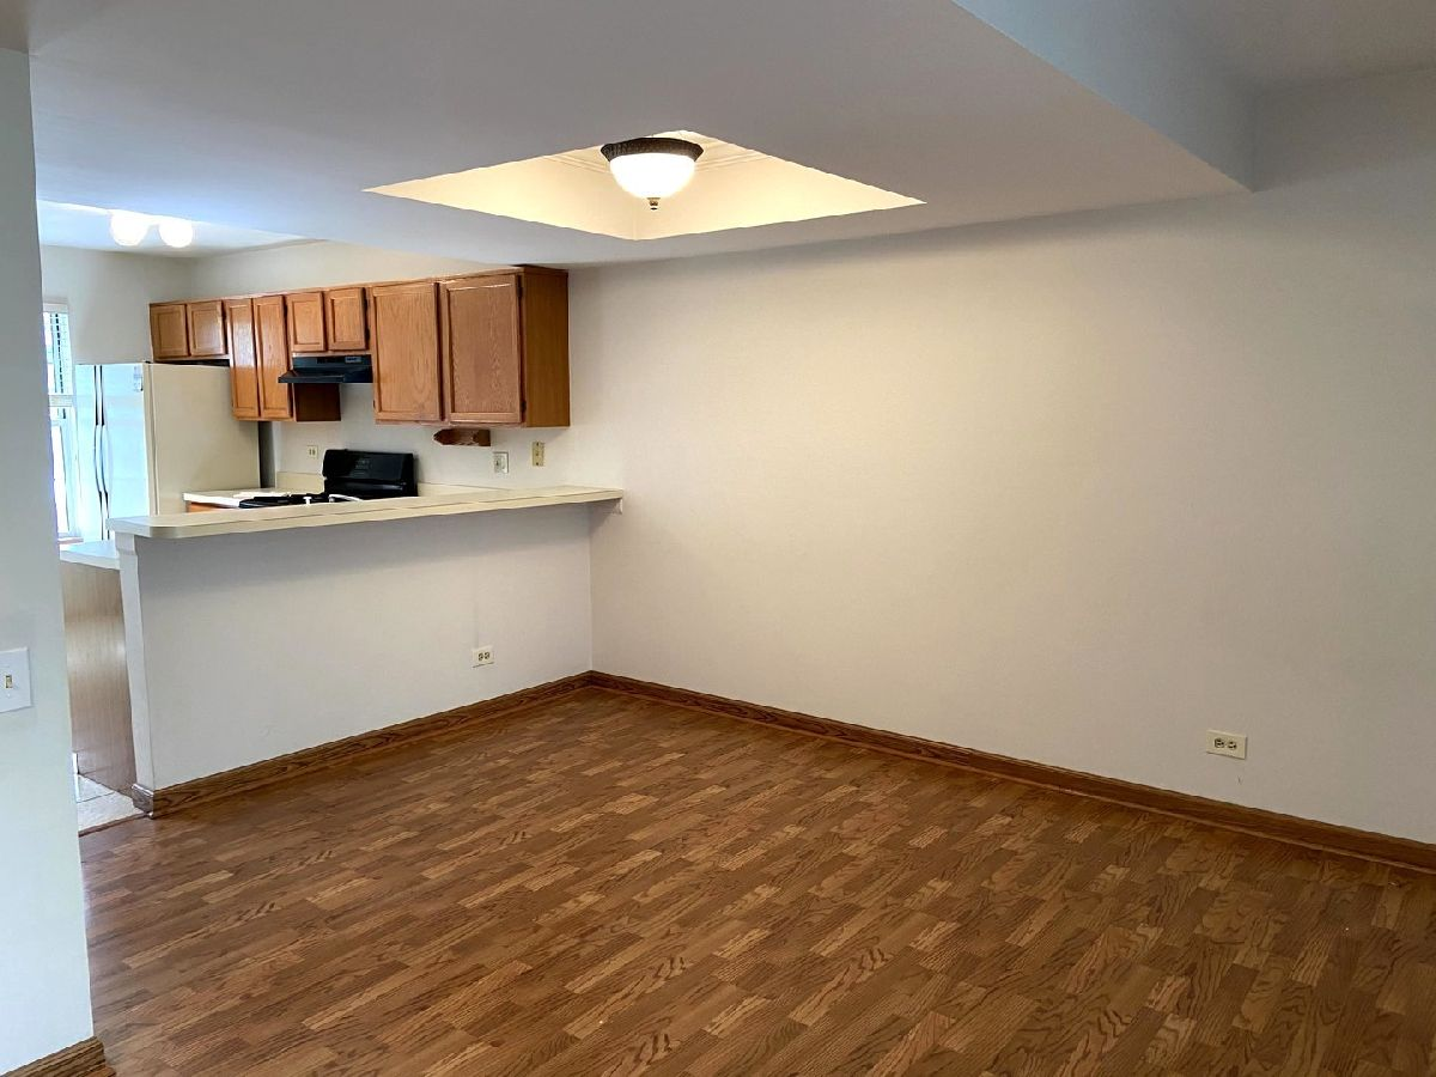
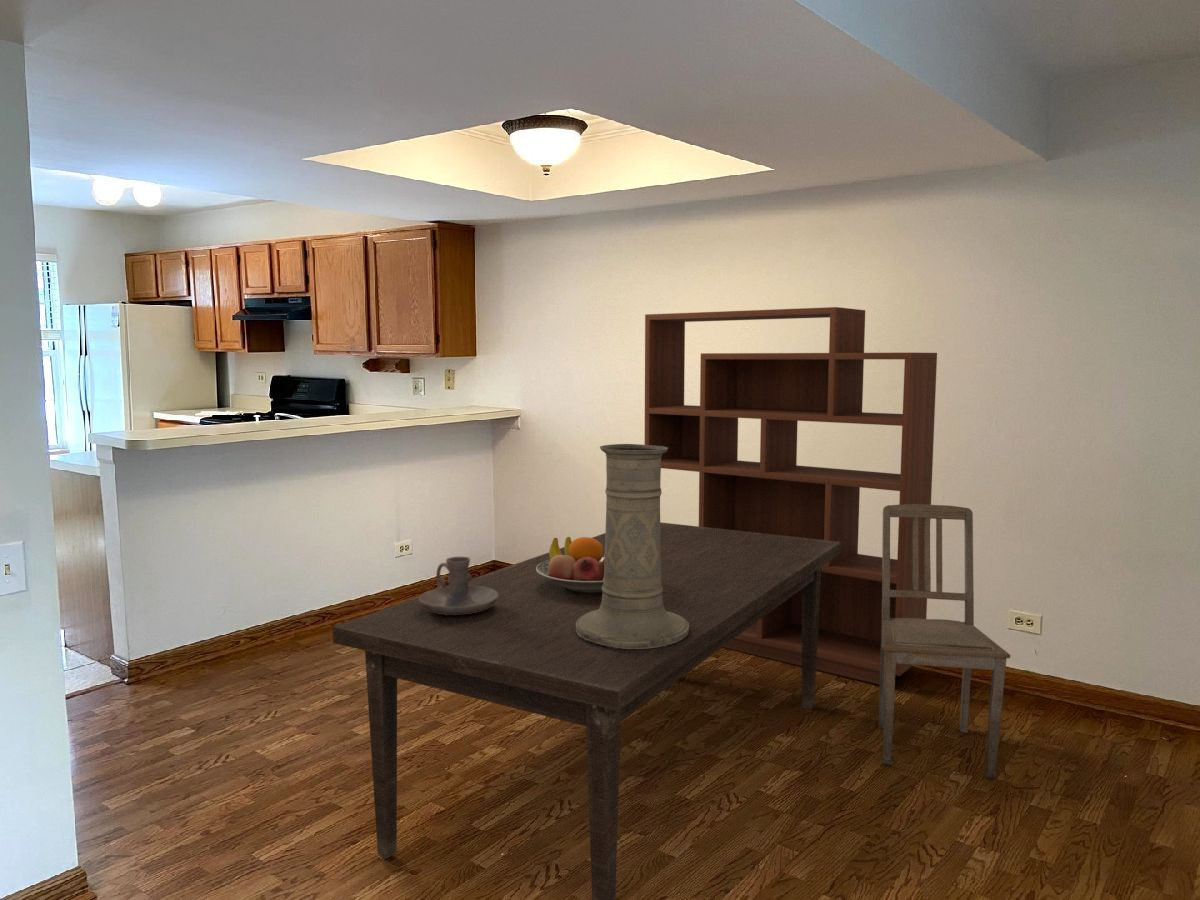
+ fruit bowl (590, 562)
+ bookshelf (777, 483)
+ dining chair (935, 633)
+ vase (632, 539)
+ candle holder (455, 581)
+ dining table (633, 673)
